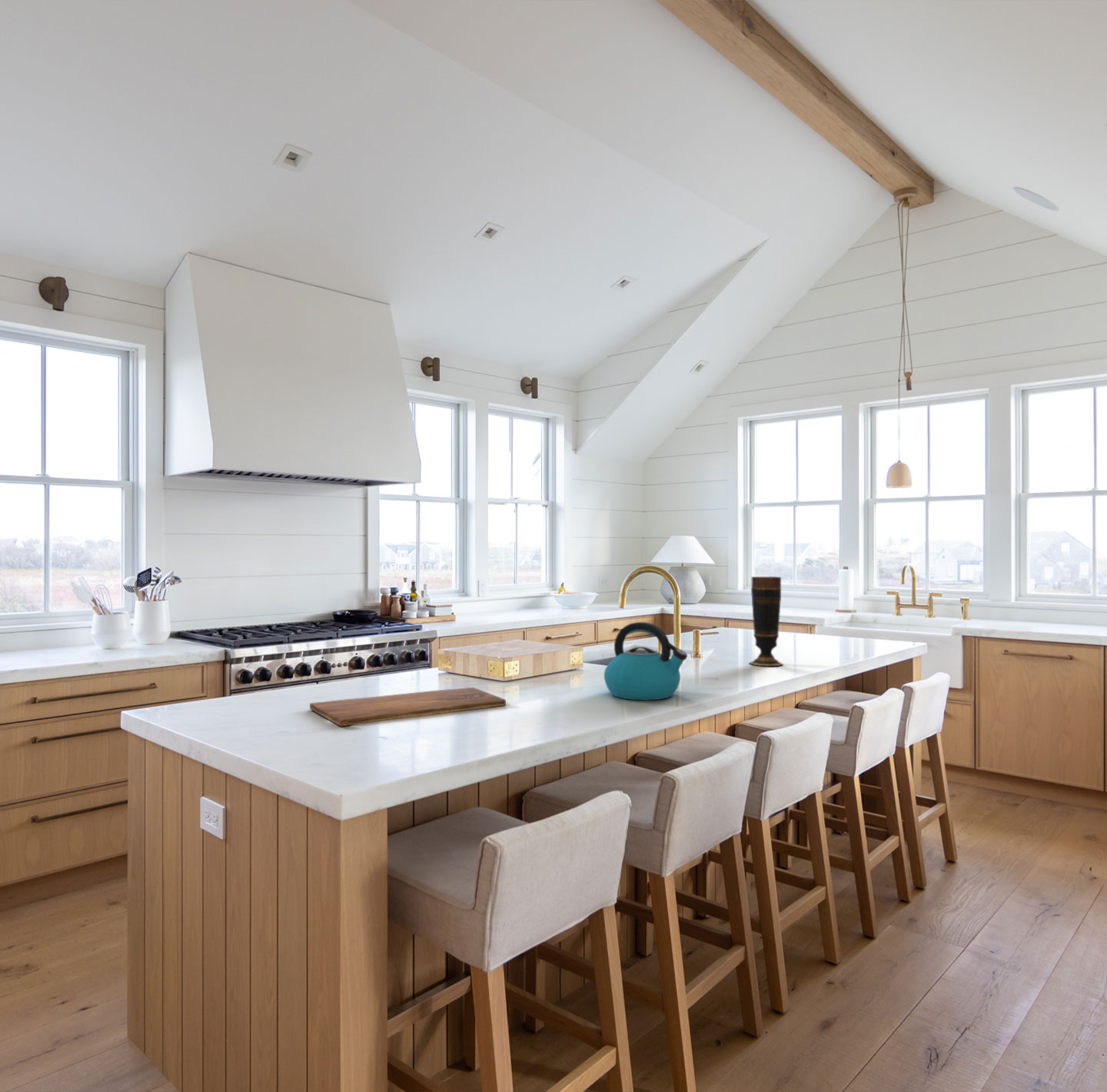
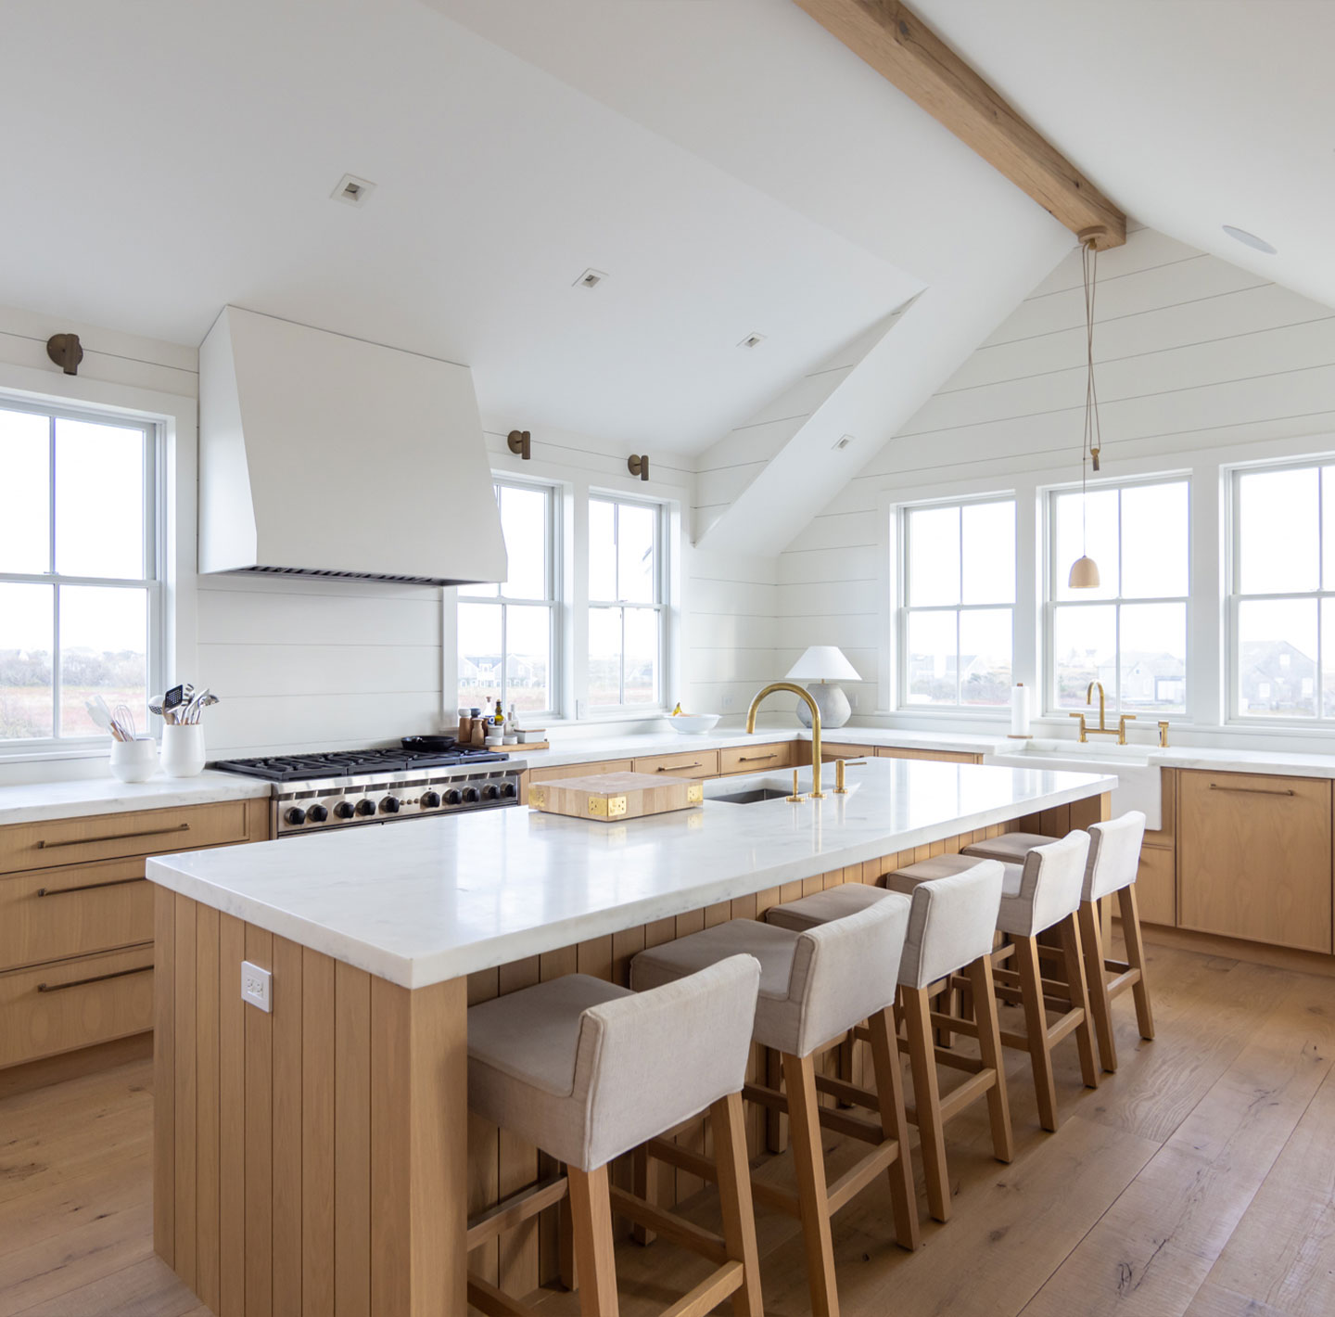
- vase (766, 620)
- kettle (647, 658)
- cutting board (411, 704)
